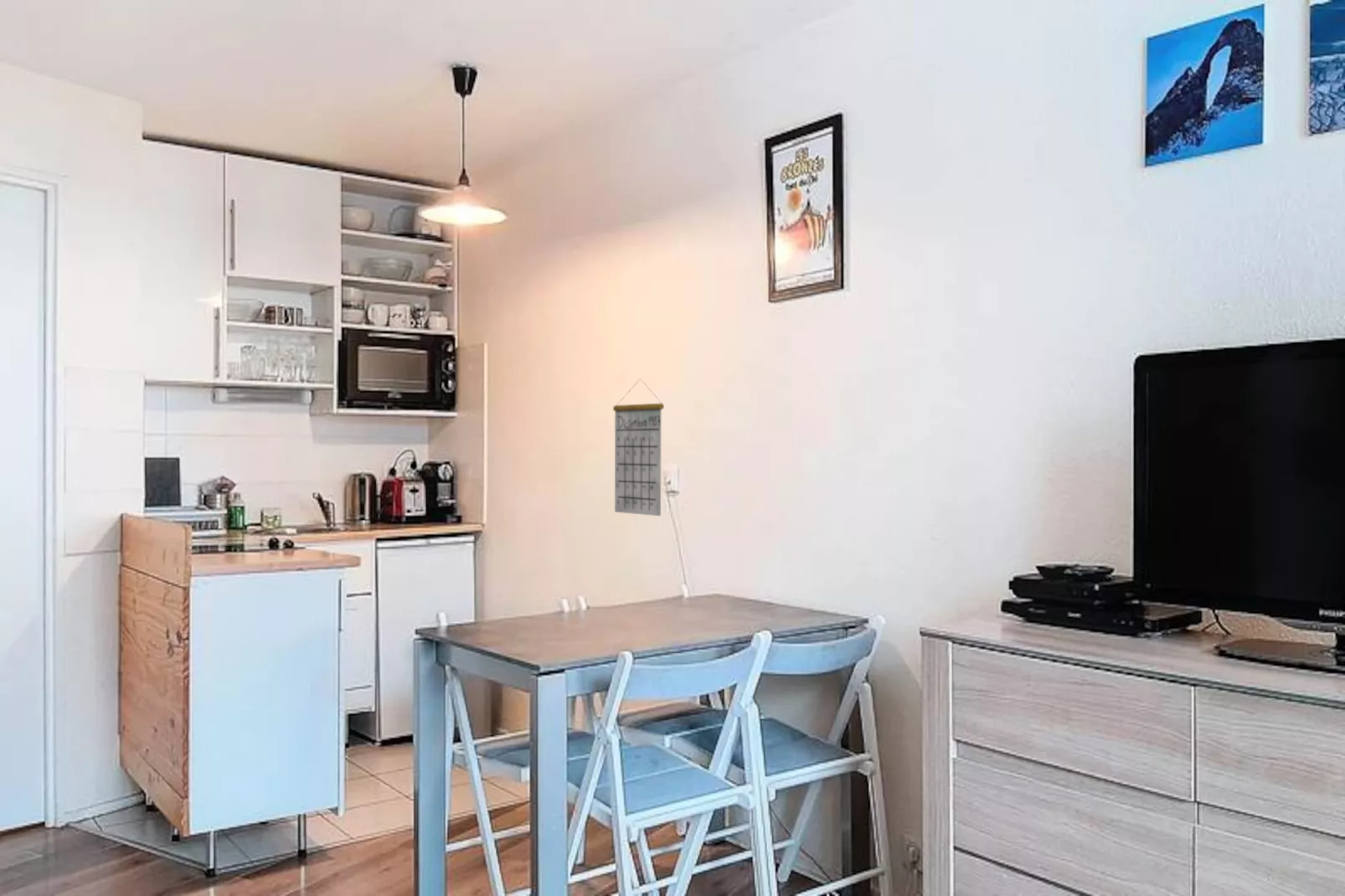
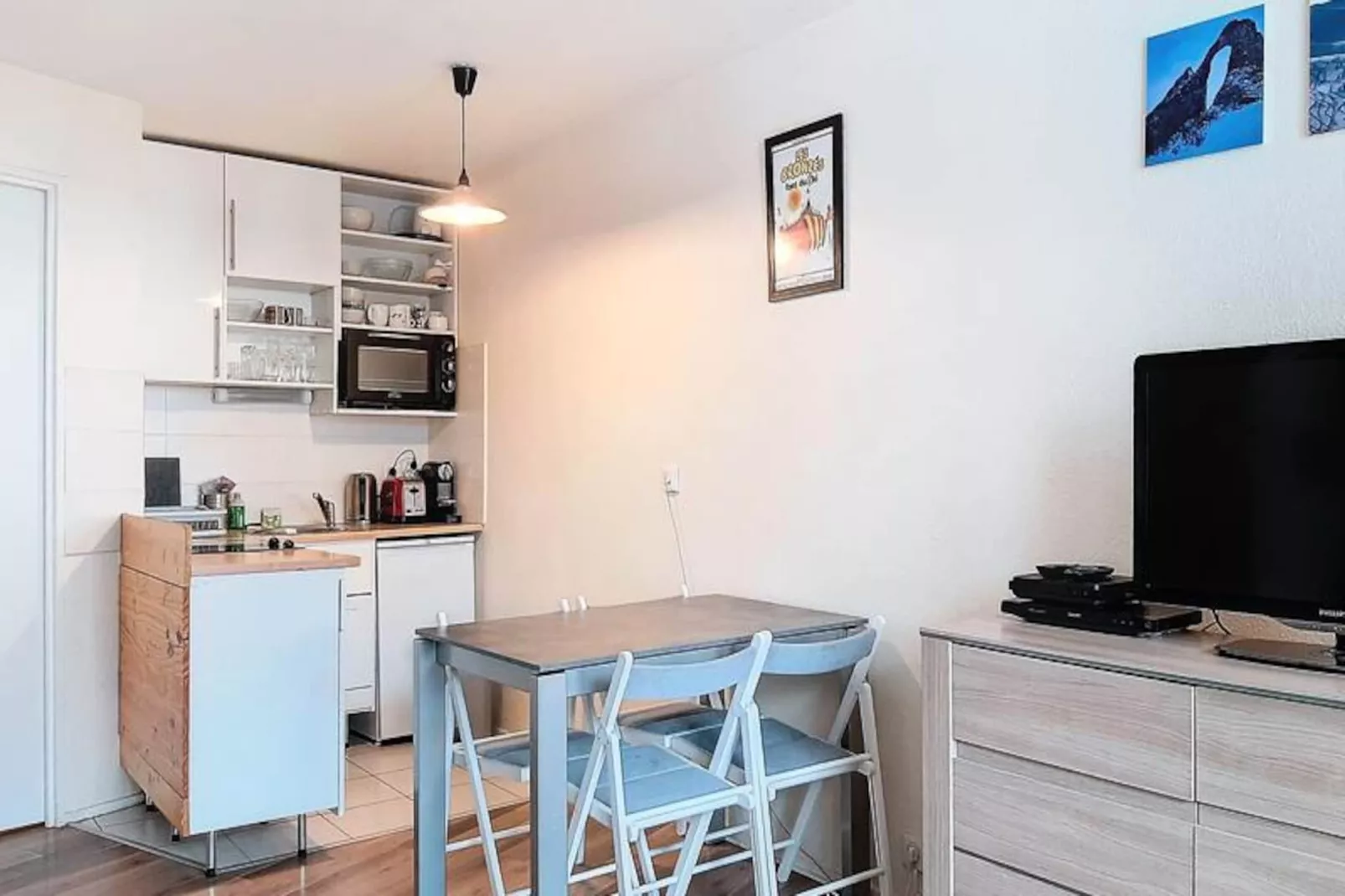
- calendar (637, 445)
